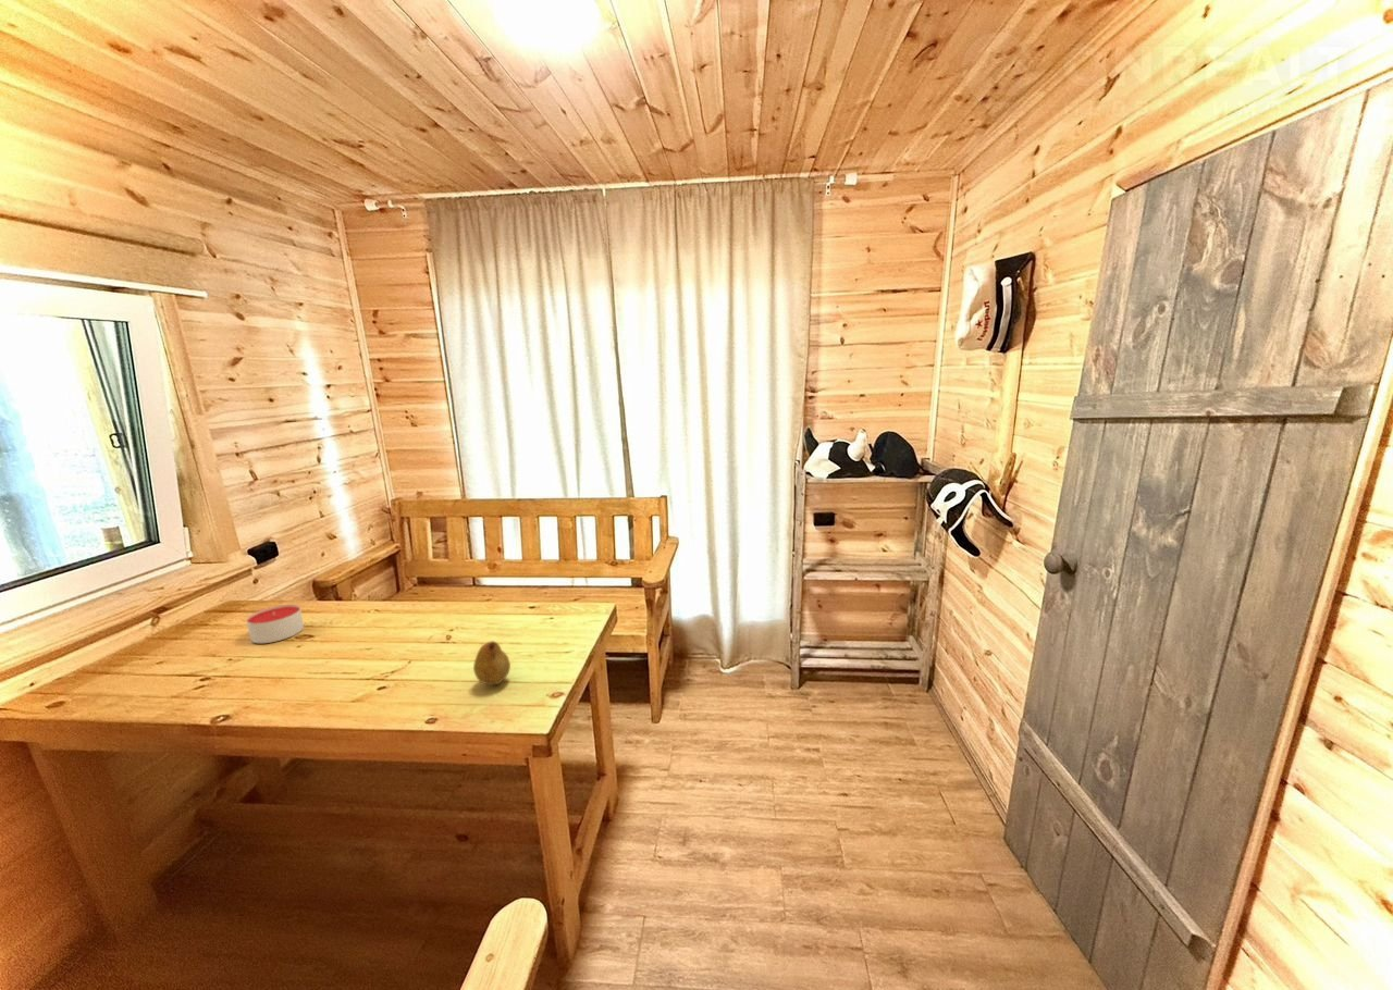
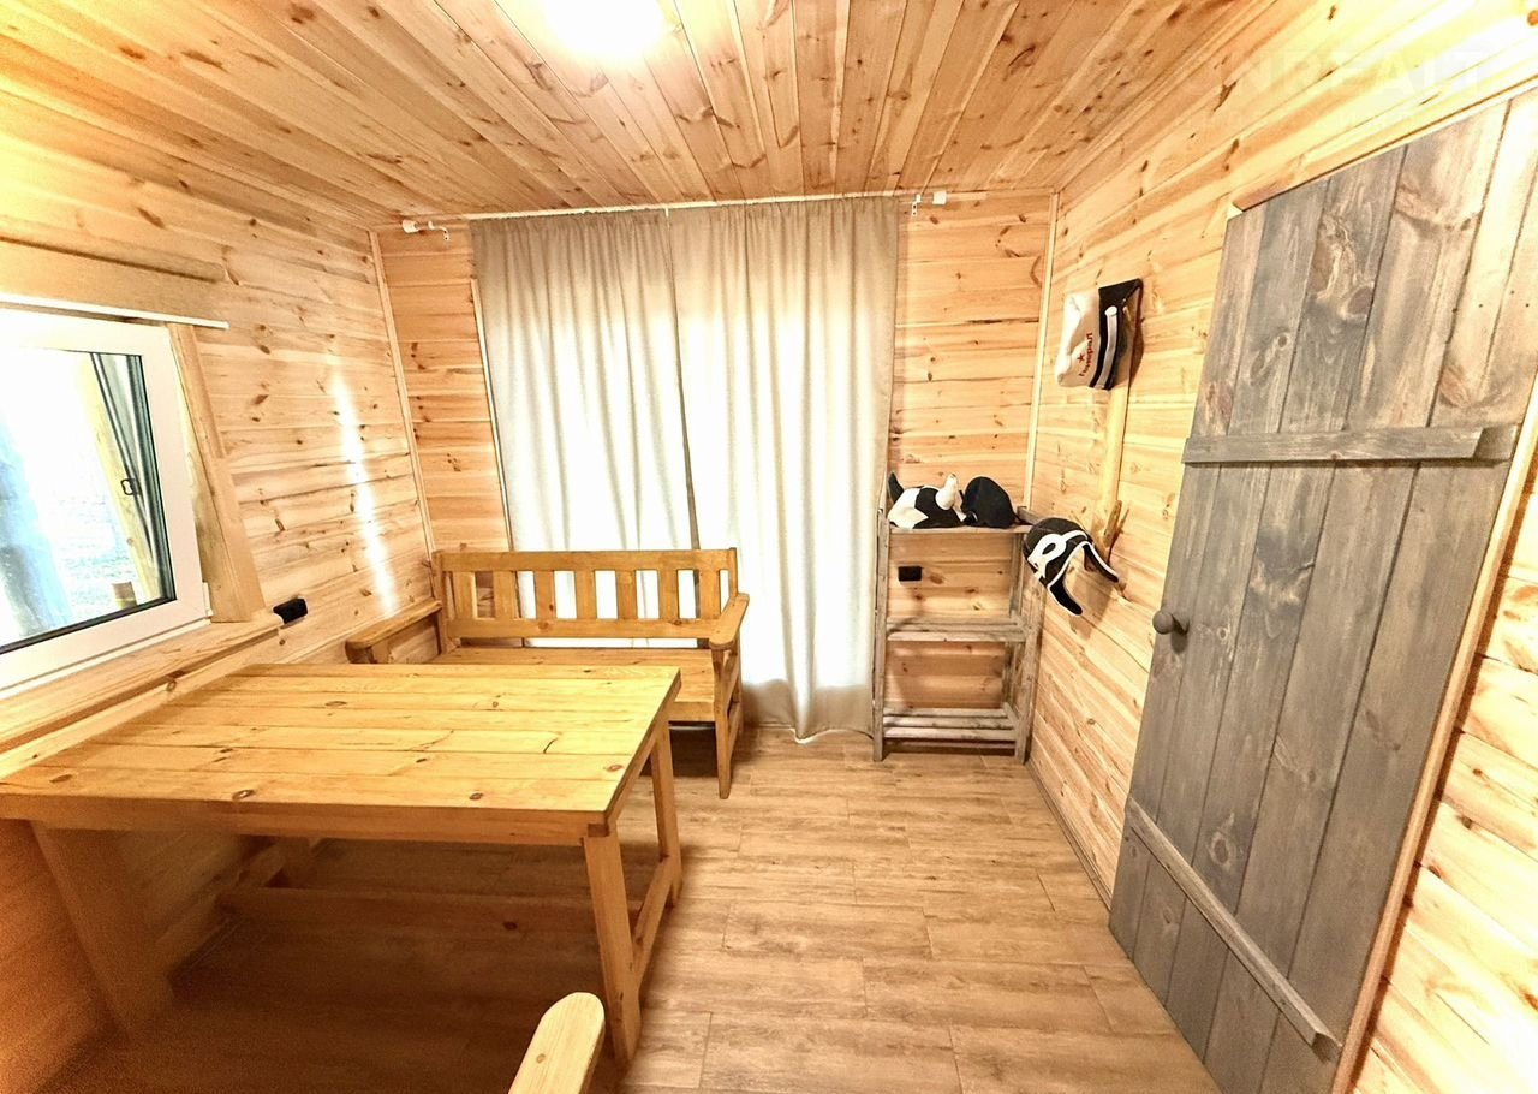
- fruit (491, 659)
- candle (275, 622)
